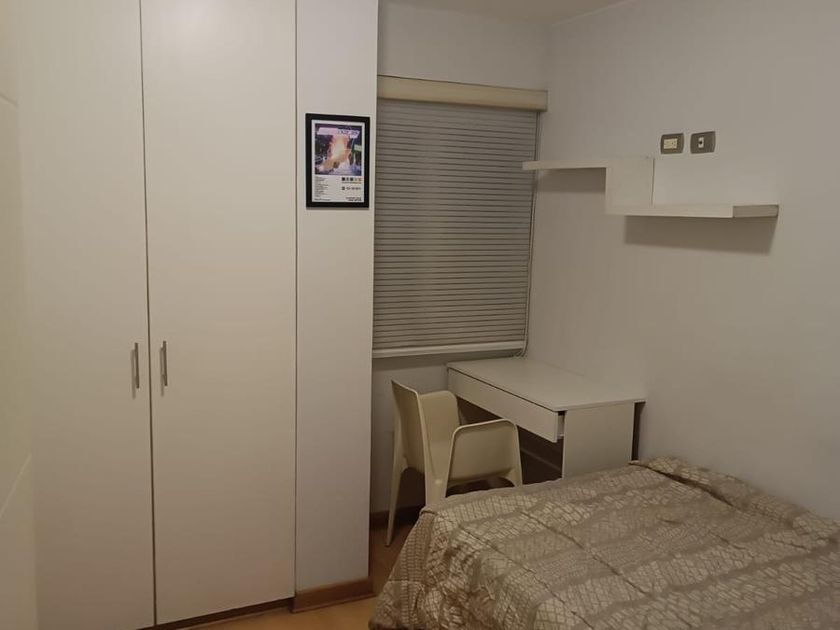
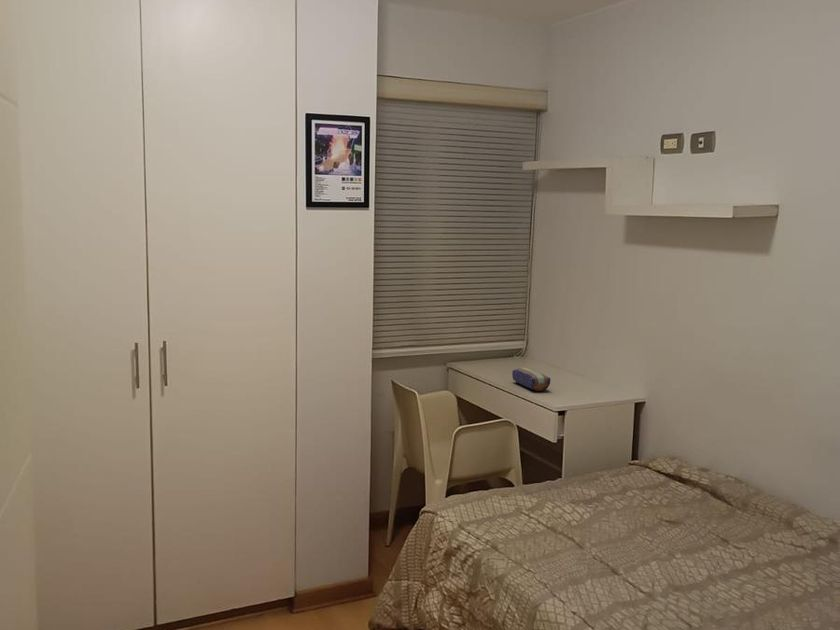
+ pencil case (530, 378)
